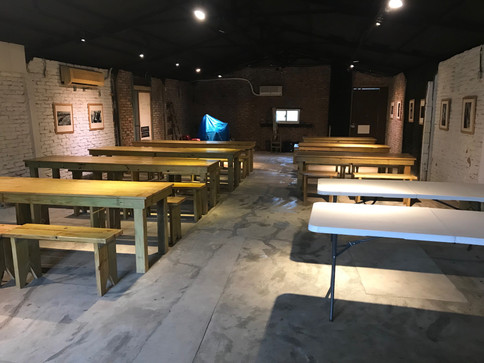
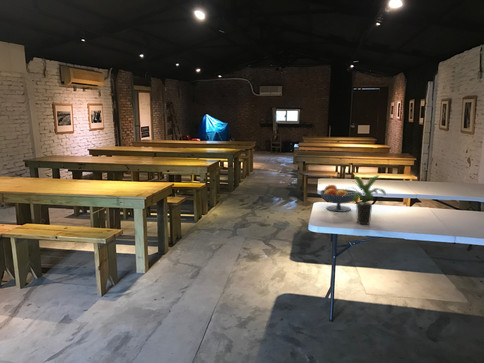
+ fruit bowl (338, 197)
+ potted plant (364, 199)
